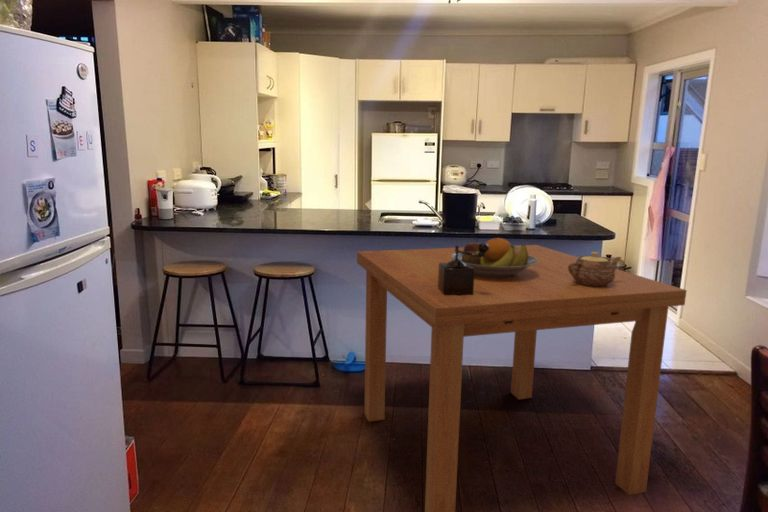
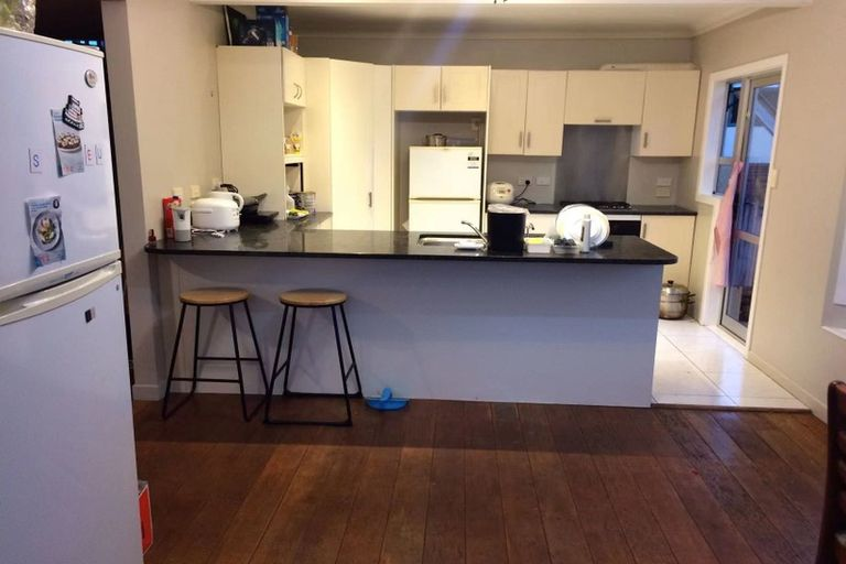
- dining table (513, 361)
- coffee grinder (463, 266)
- fruit bowl (494, 253)
- teapot (595, 267)
